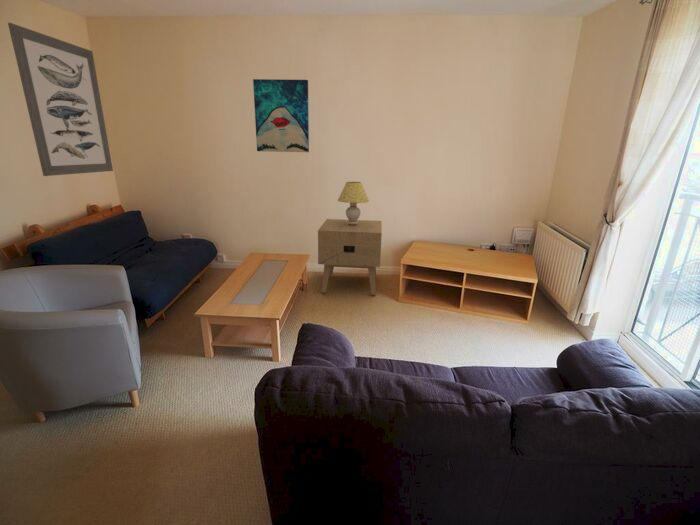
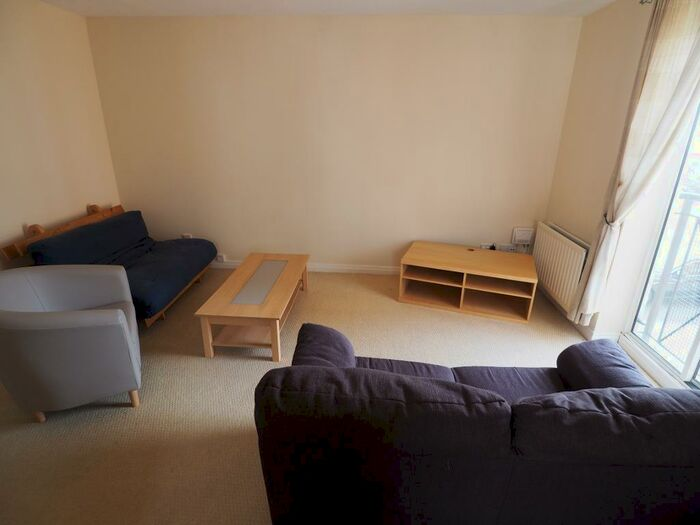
- nightstand (351, 255)
- wall art (281, 116)
- table lamp (353, 203)
- wall art (69, 109)
